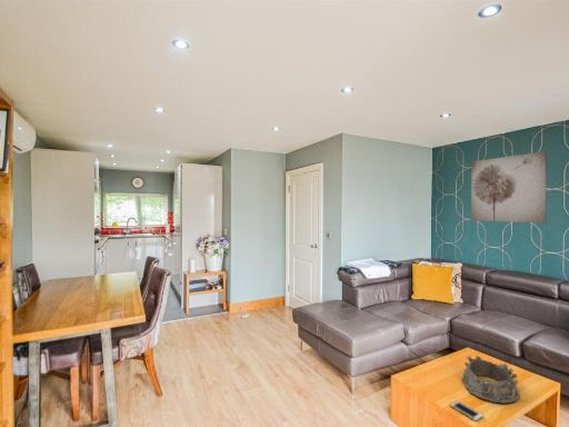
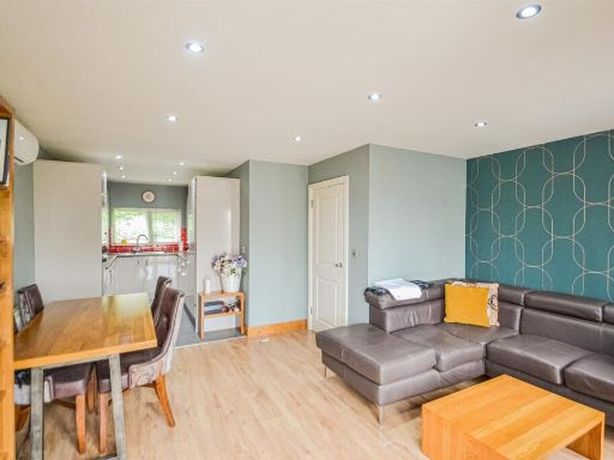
- cell phone (466, 410)
- wall art (505, 189)
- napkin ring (489, 376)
